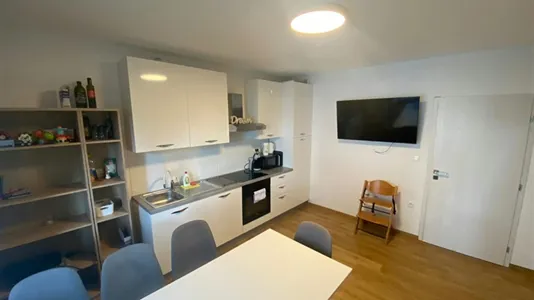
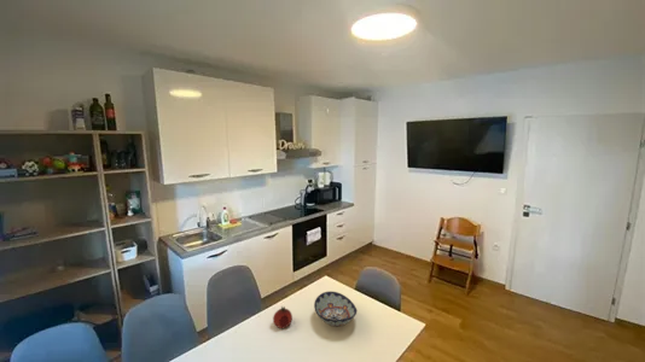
+ fruit (283, 315)
+ decorative bowl (335, 311)
